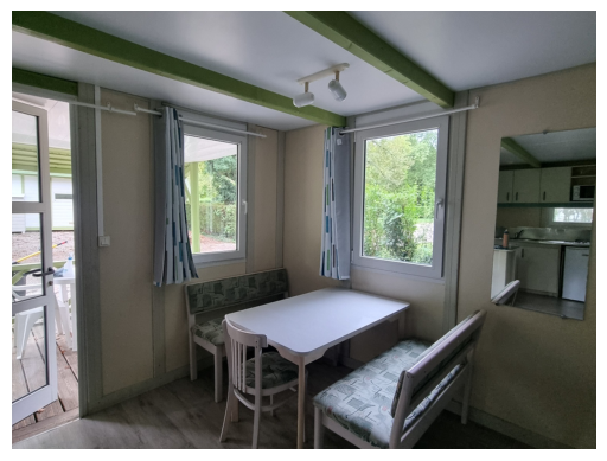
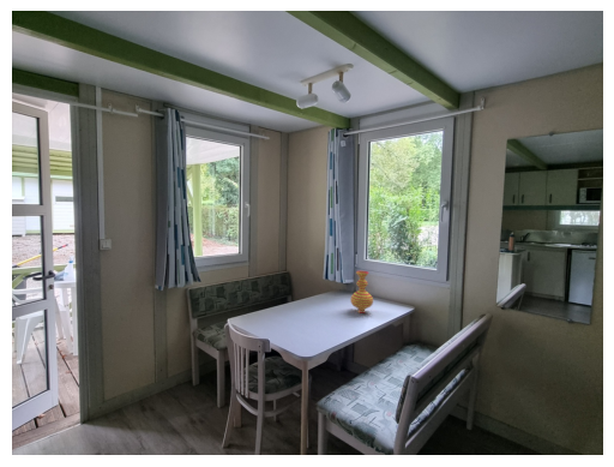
+ vase (361, 292)
